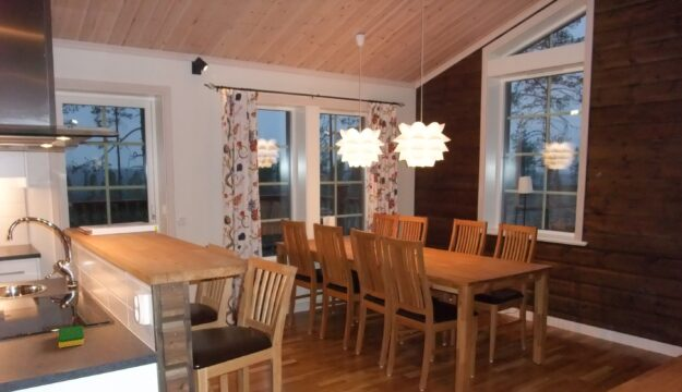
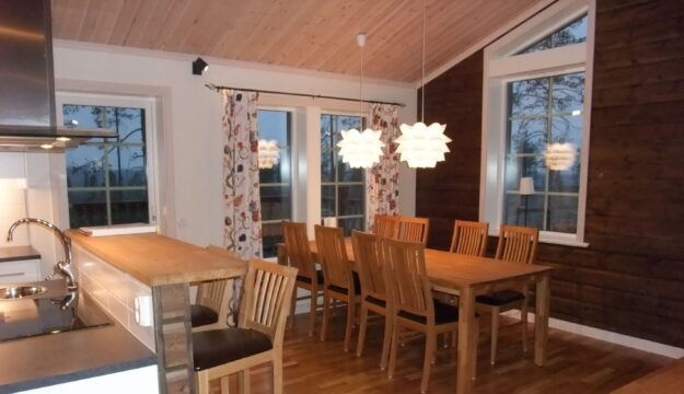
- dish sponge (71, 335)
